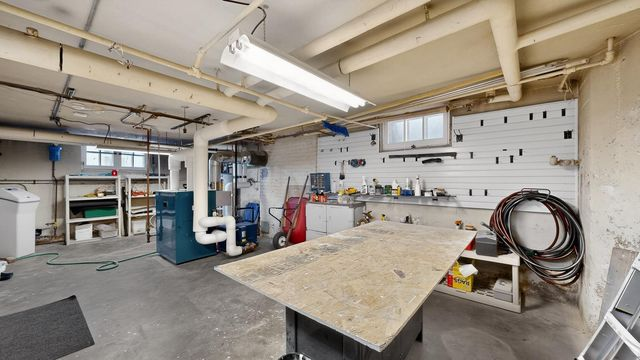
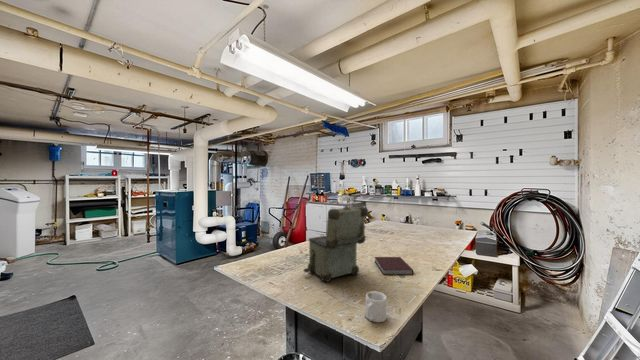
+ mug (374, 307)
+ notebook (392, 265)
+ toolbox (332, 239)
